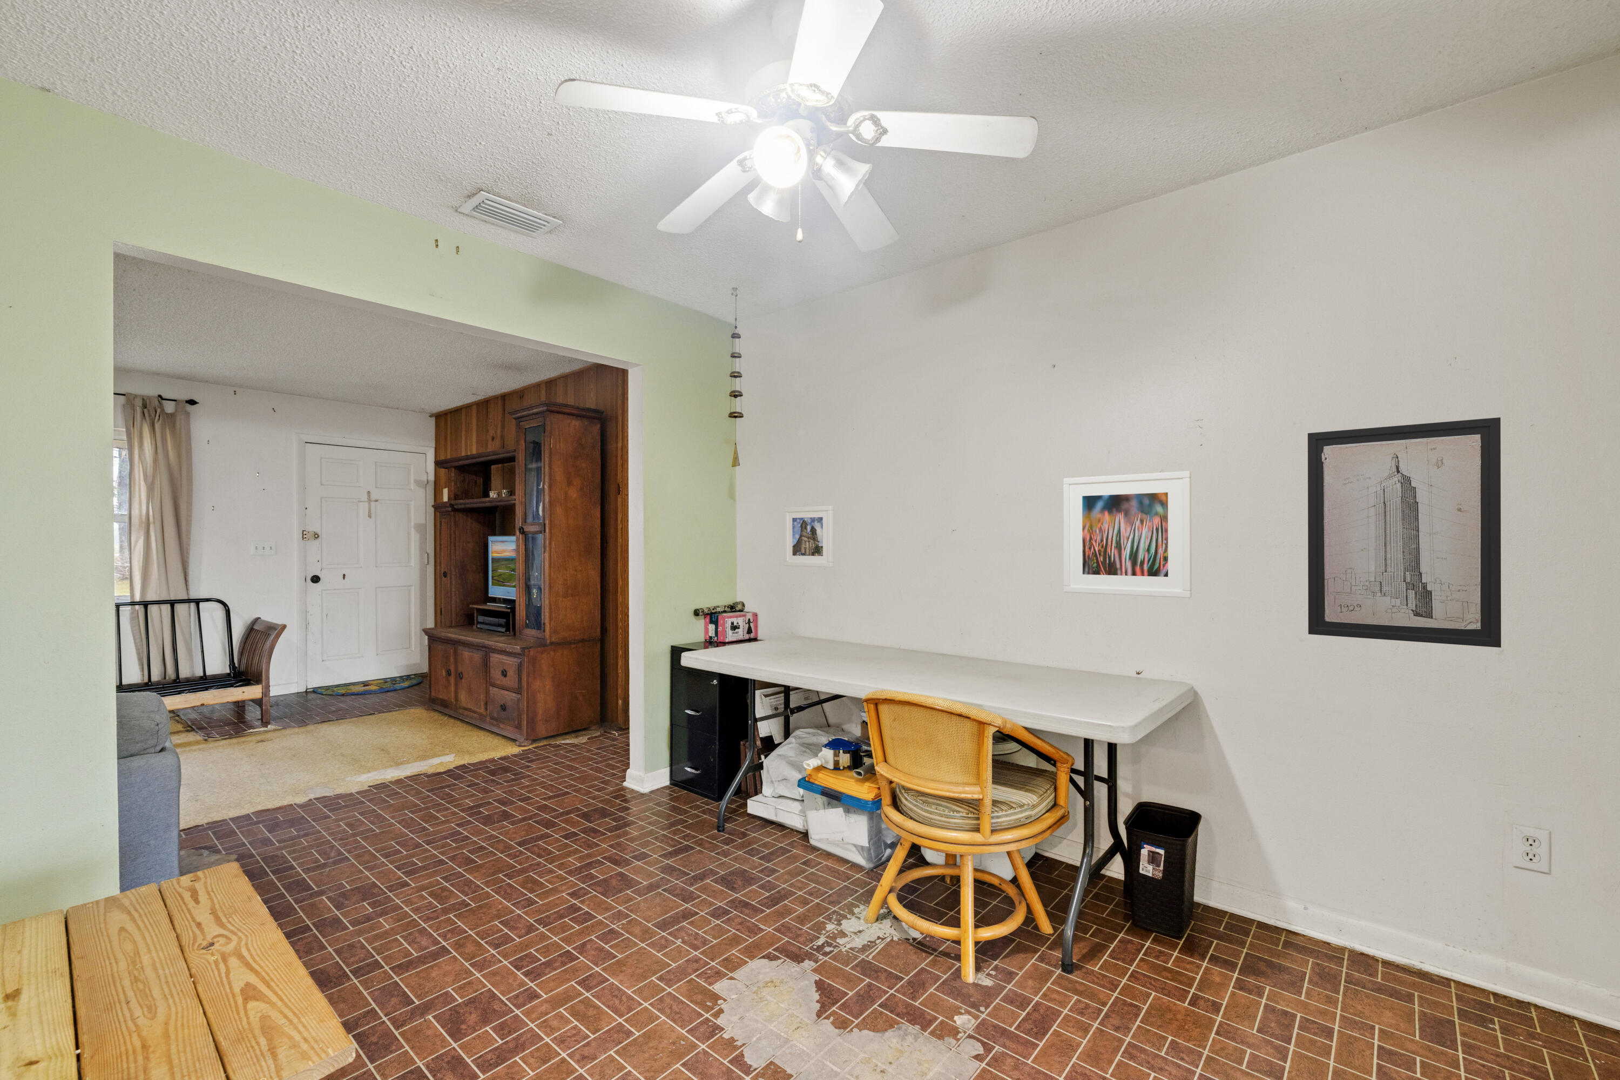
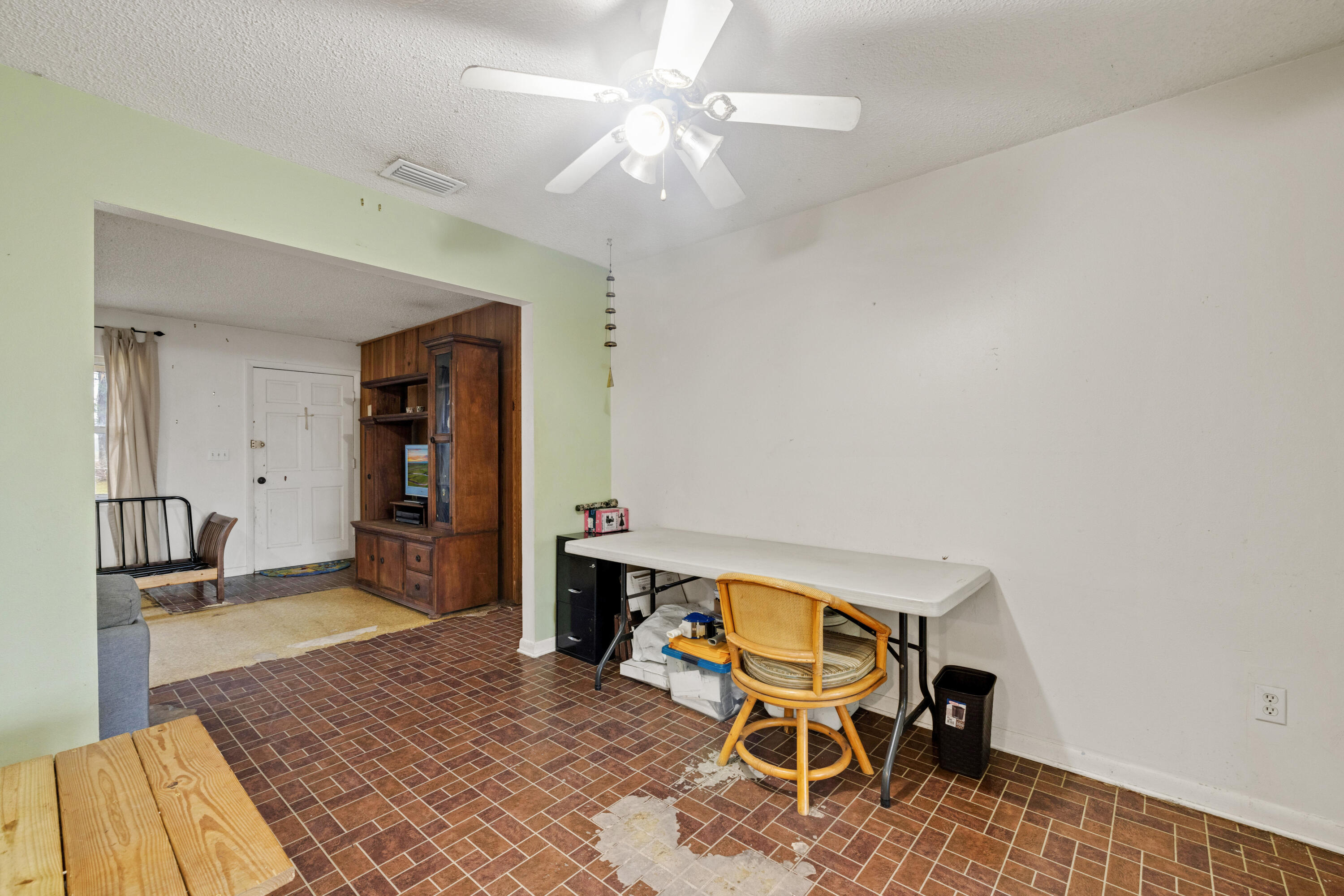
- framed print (1123, 535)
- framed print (808, 536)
- wall art (1397, 533)
